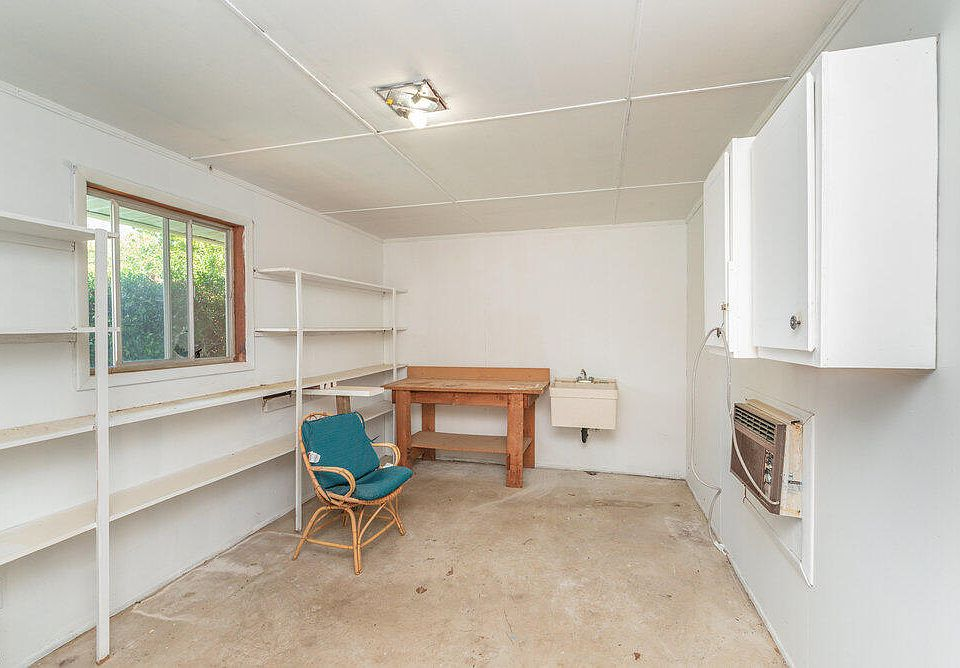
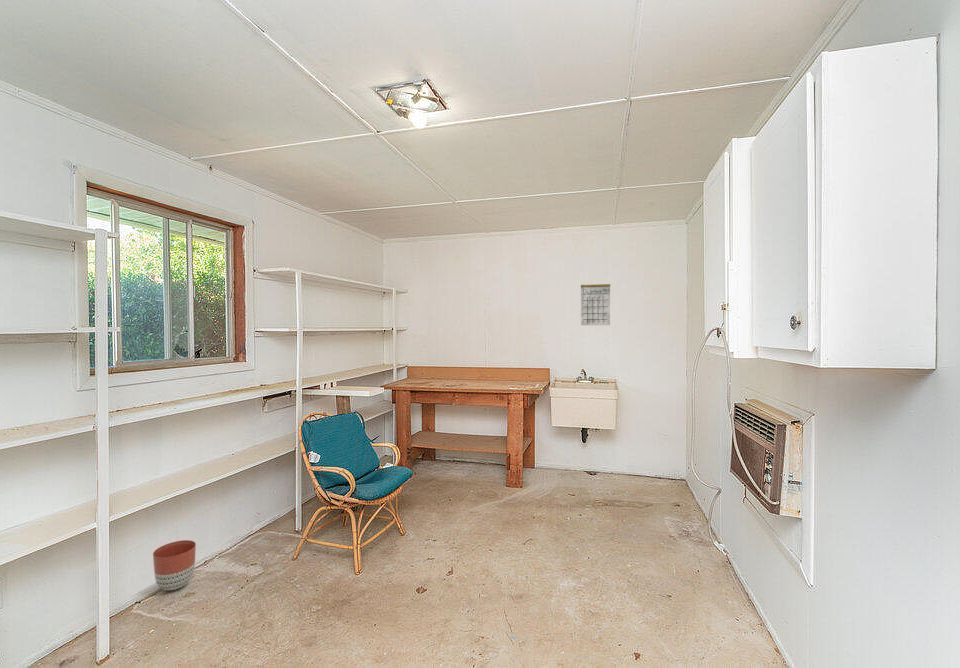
+ planter (175, 567)
+ calendar (595, 300)
